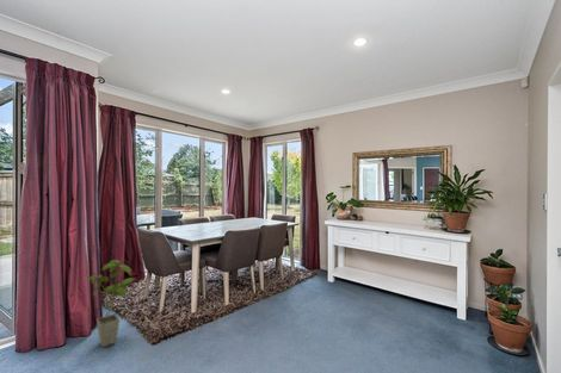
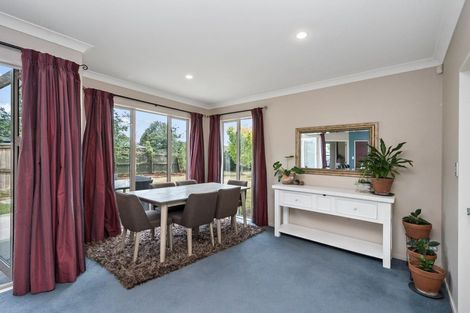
- house plant (112, 299)
